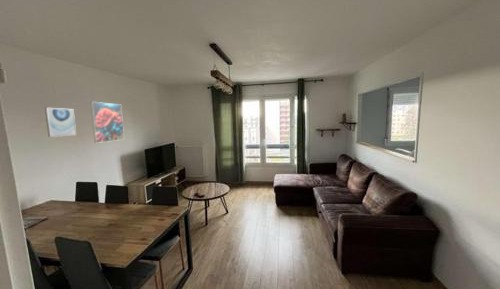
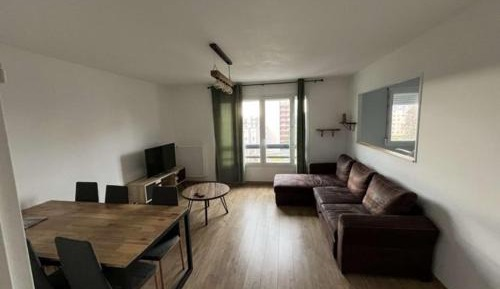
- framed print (108, 122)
- wall art (61, 122)
